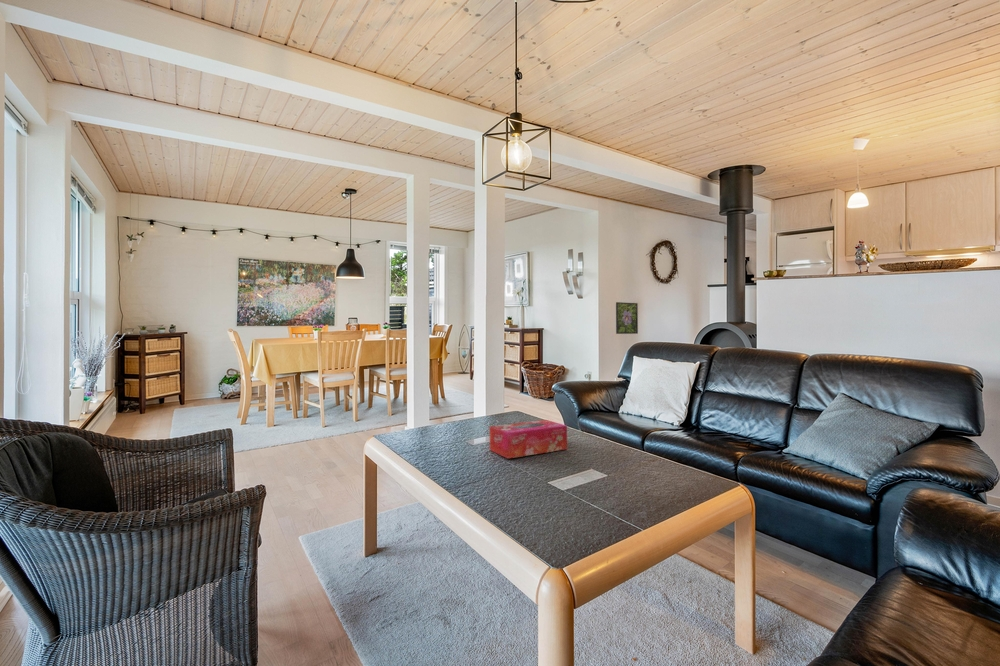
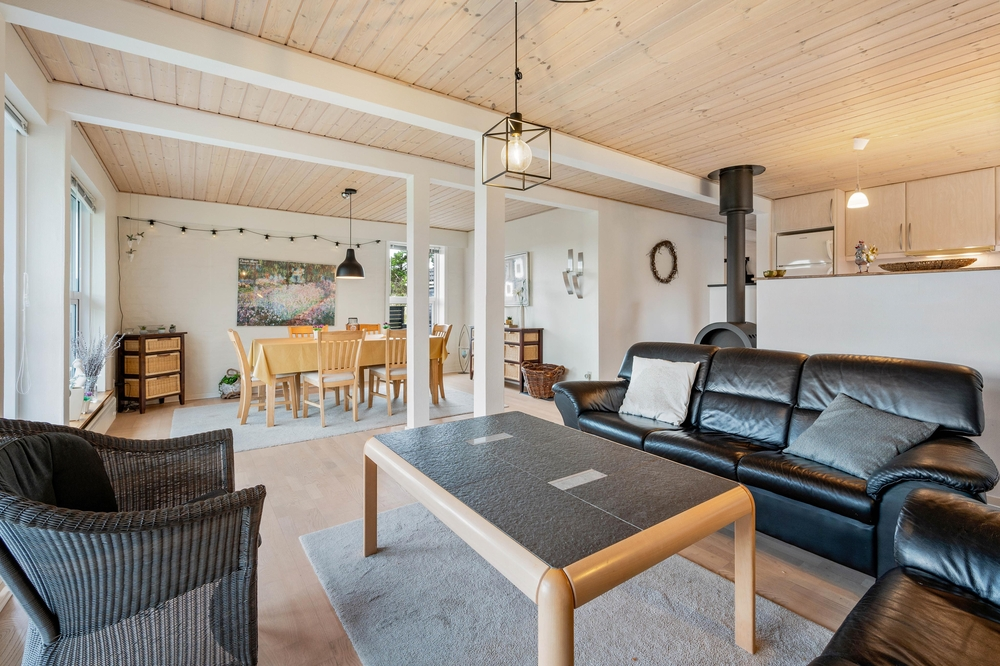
- tissue box (528, 437)
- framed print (627, 318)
